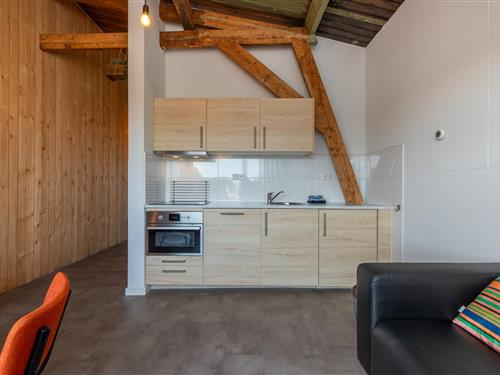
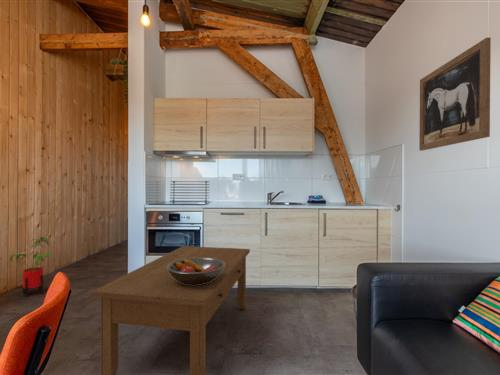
+ fruit bowl (196, 270)
+ coffee table (190, 300)
+ wall art (448, 103)
+ house plant (36, 265)
